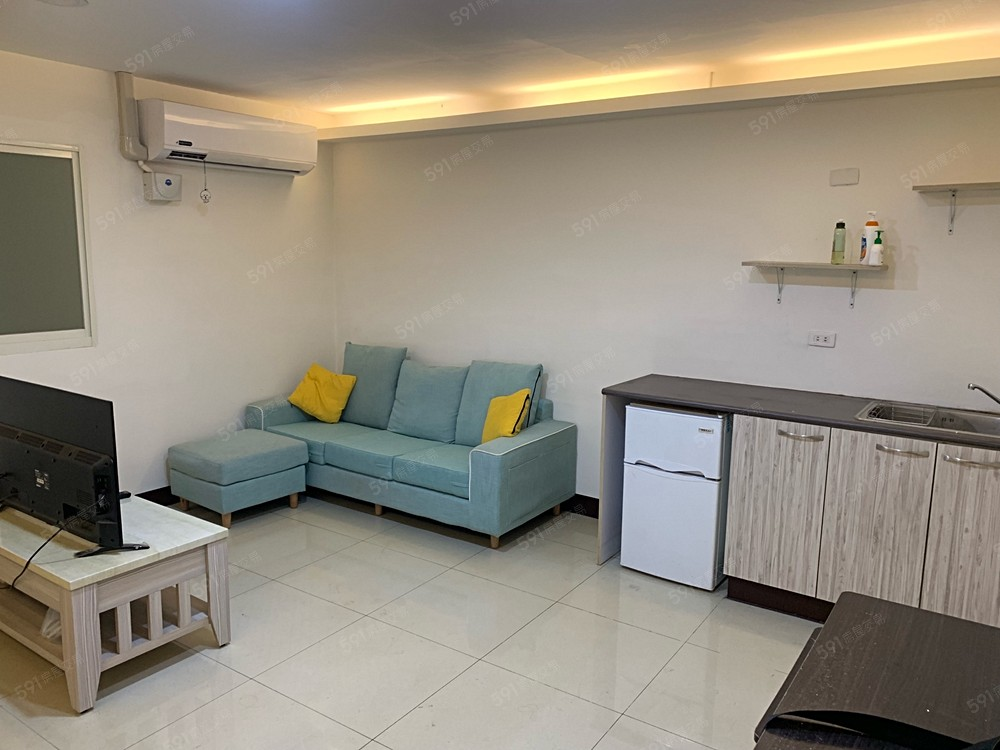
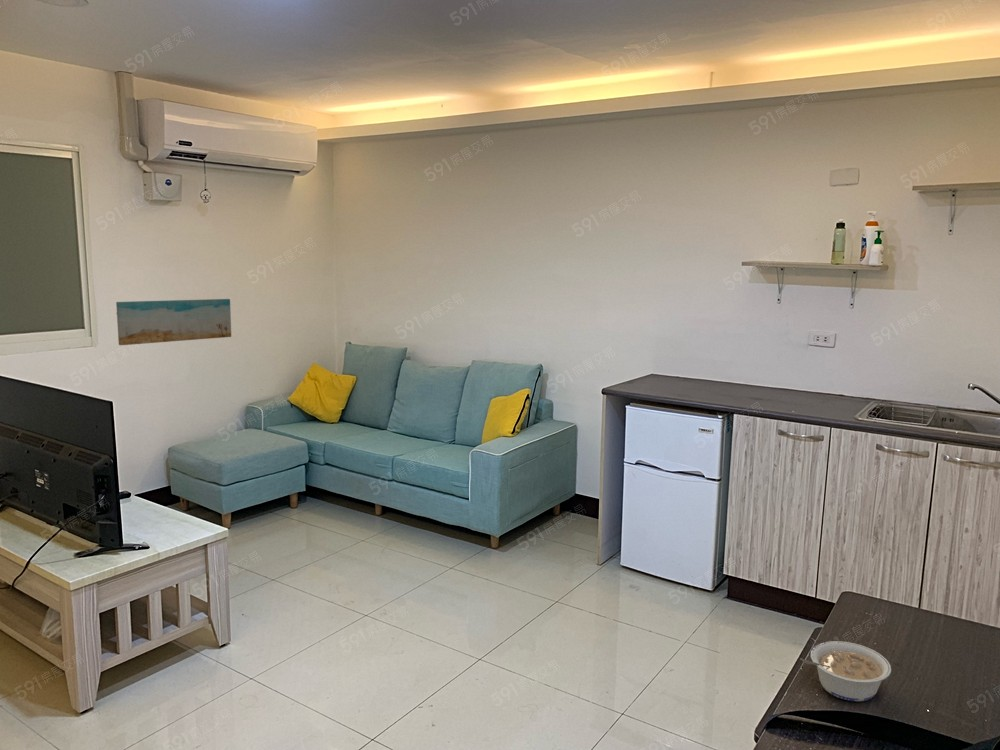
+ wall art (176, 320)
+ legume (848, 672)
